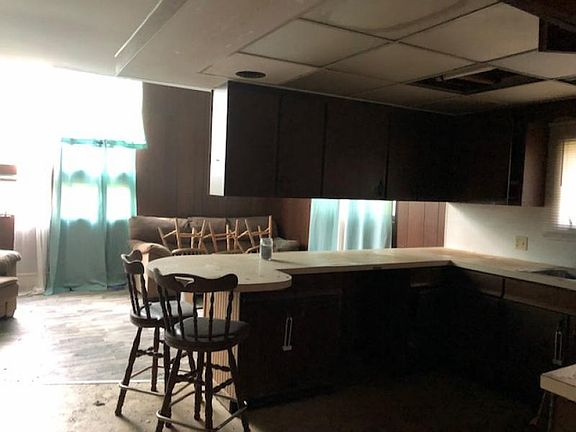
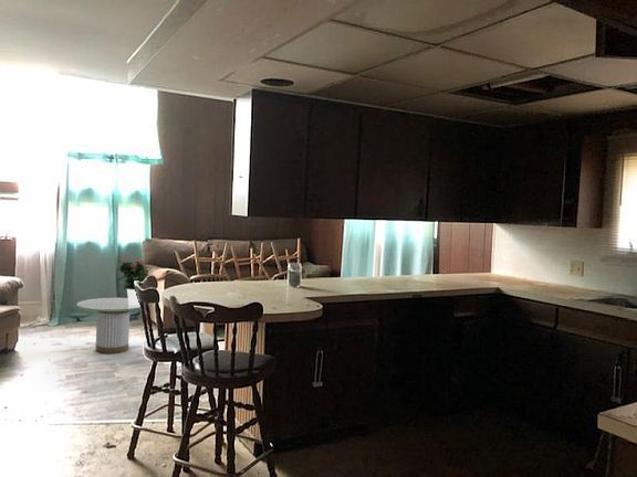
+ side table (113, 326)
+ potted flower (133, 280)
